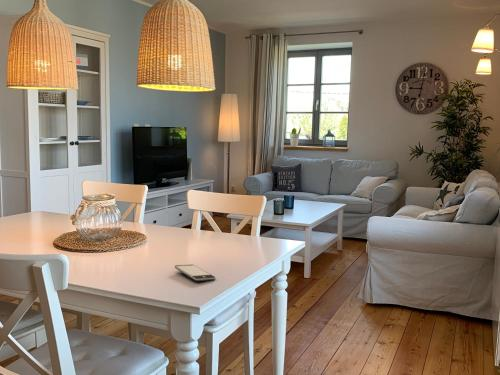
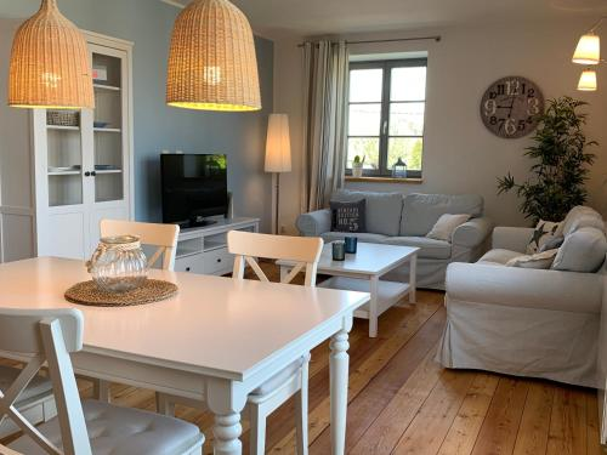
- smartphone (194, 272)
